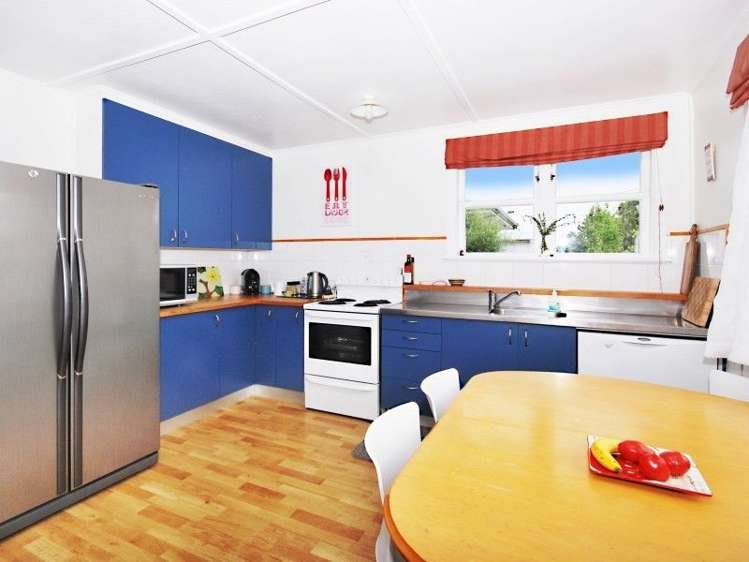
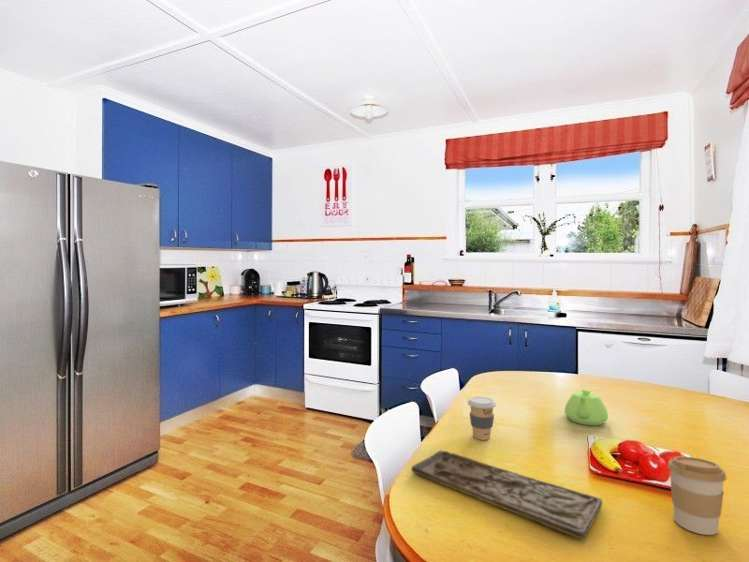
+ coffee cup (695, 492)
+ teapot (585, 405)
+ coffee cup (481, 418)
+ cutting board (499, 484)
